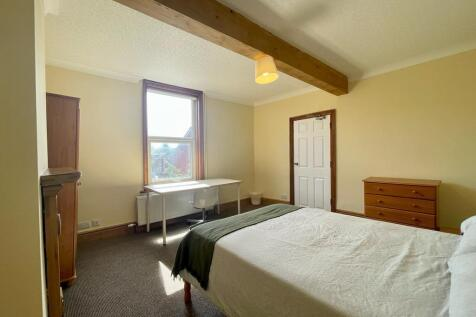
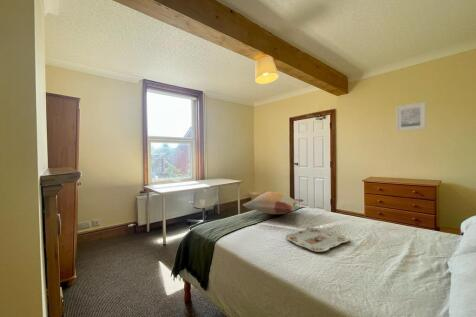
+ serving tray (316, 238)
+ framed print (410, 117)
+ decorative pillow (274, 202)
